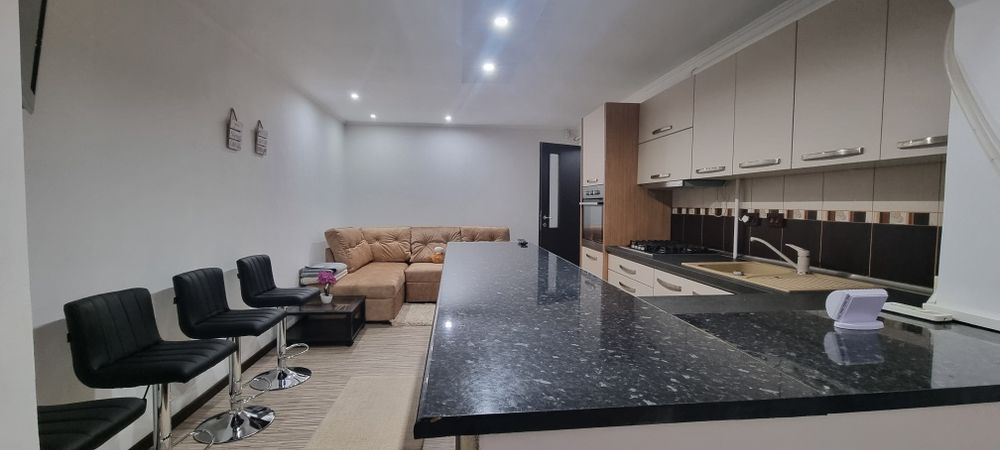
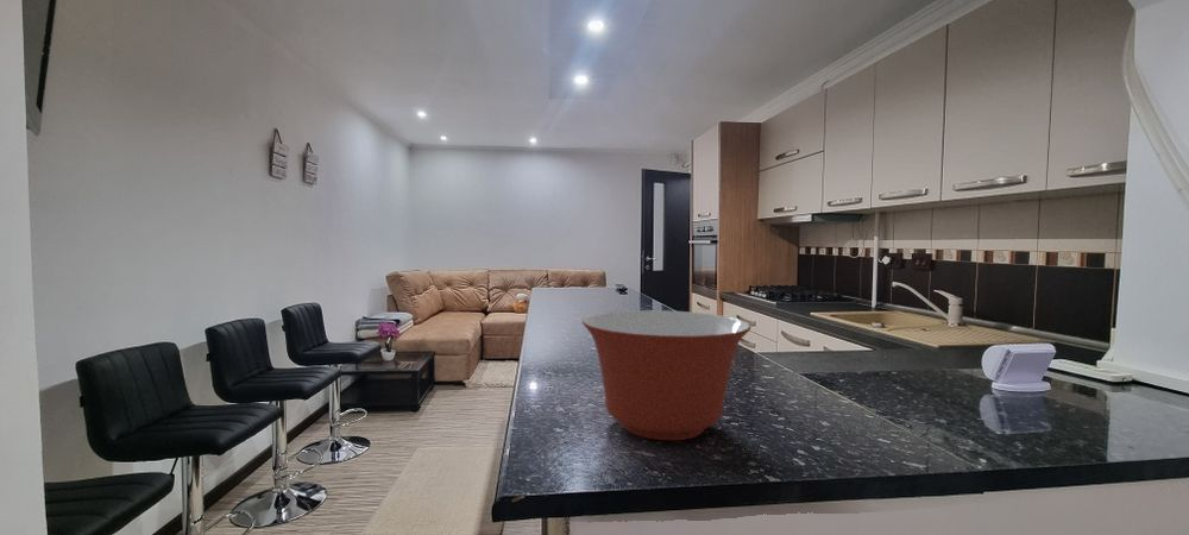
+ mixing bowl (663, 372)
